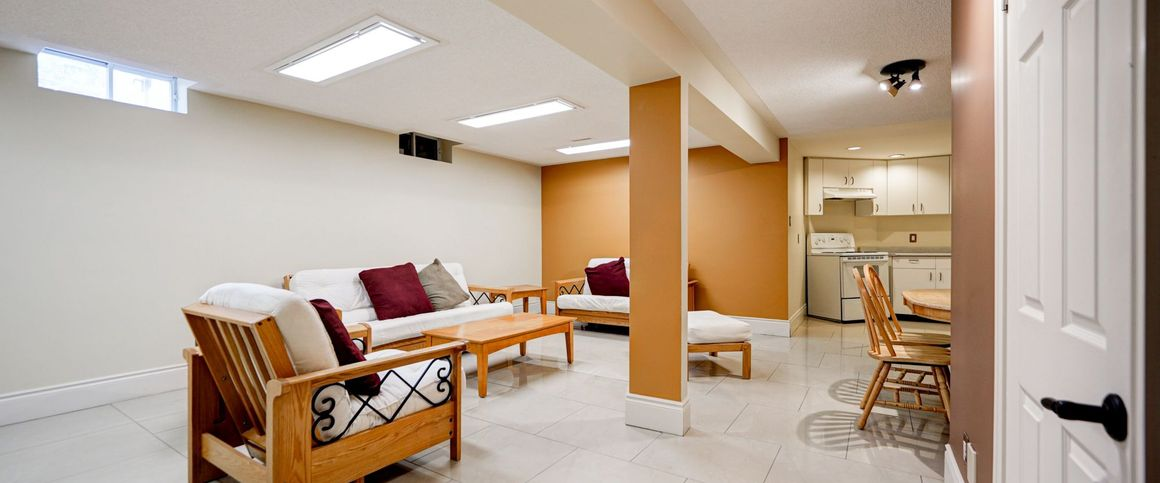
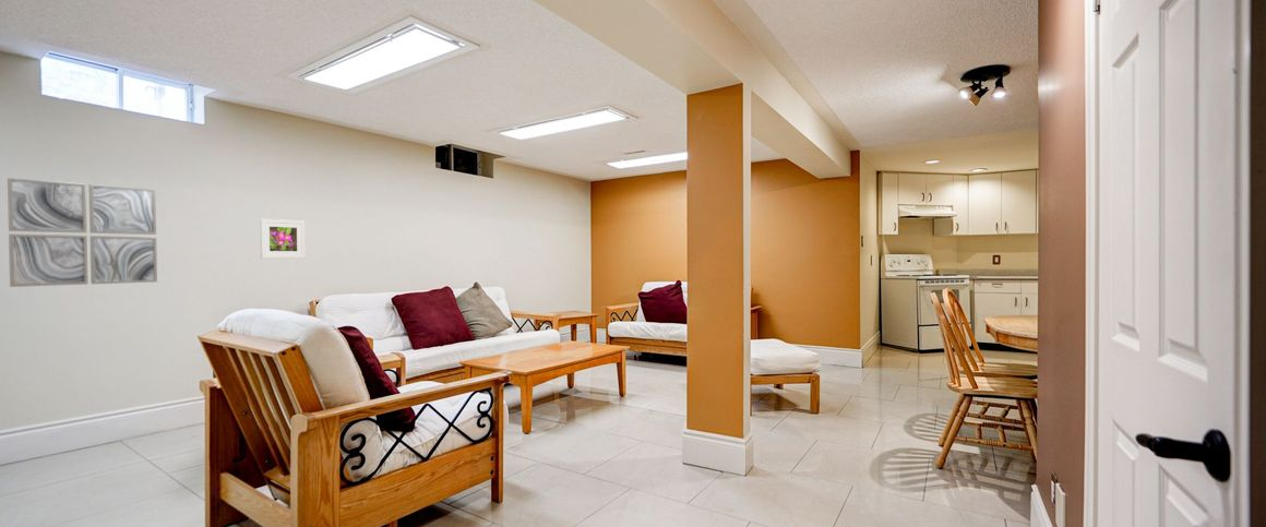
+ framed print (283, 239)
+ wall art (89, 232)
